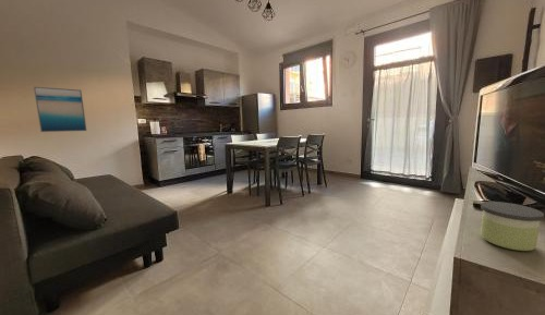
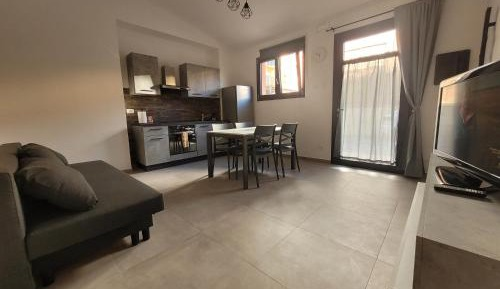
- wall art (61, 110)
- candle (508, 225)
